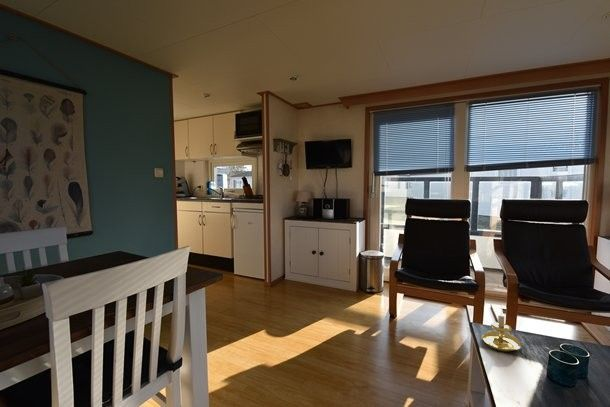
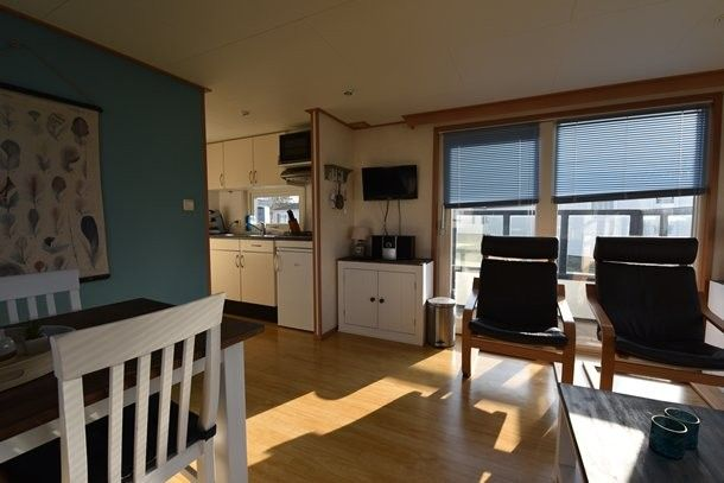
- candle holder (500, 325)
